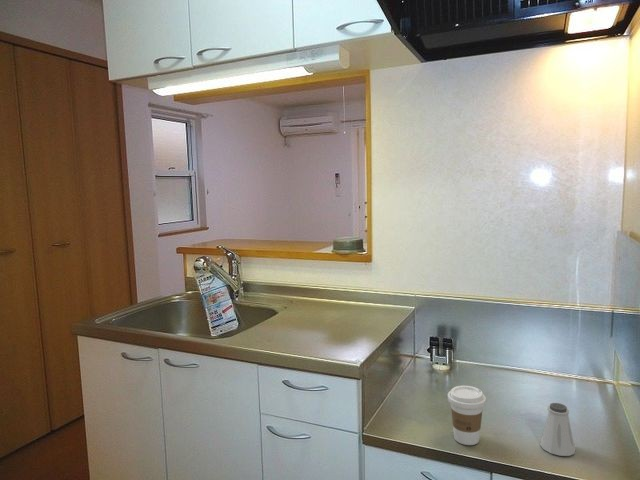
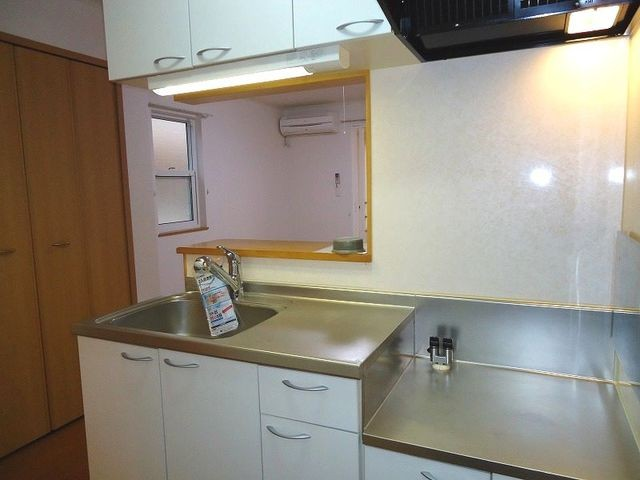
- coffee cup (466, 415)
- saltshaker (557, 426)
